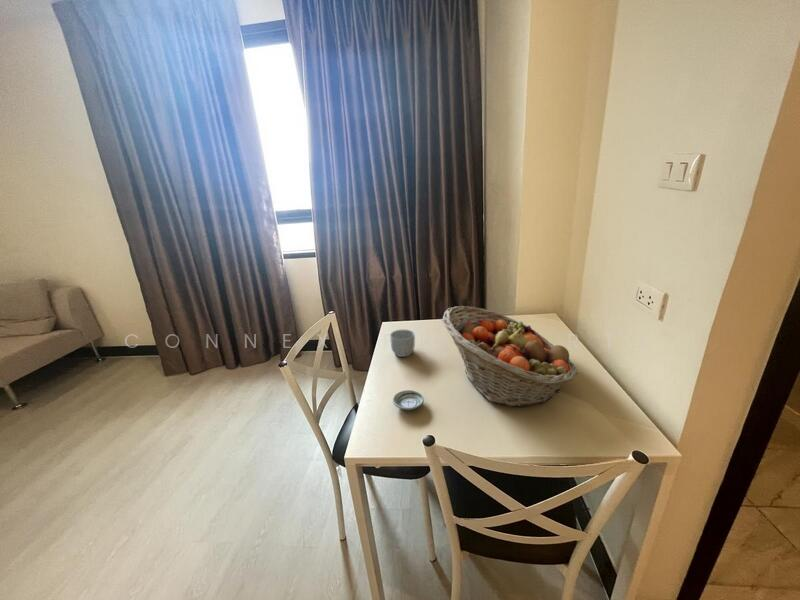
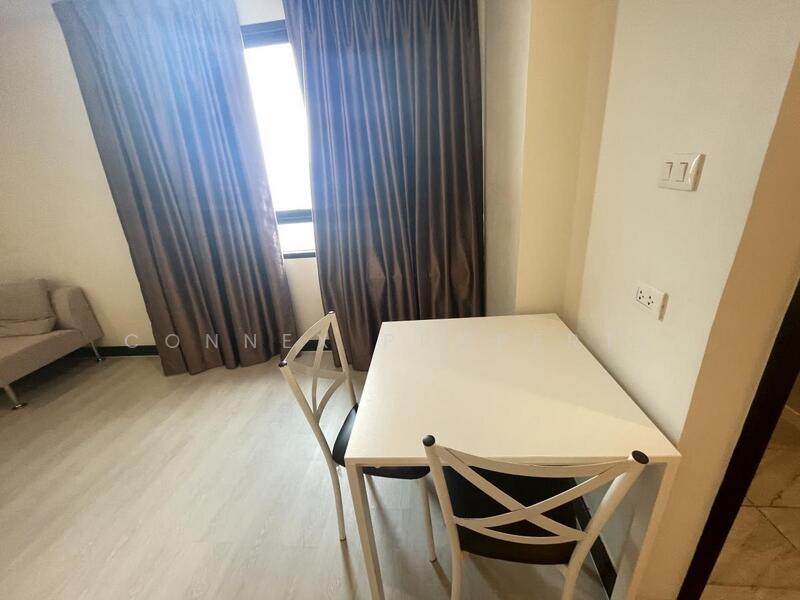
- fruit basket (504, 348)
- saucer (408, 401)
- mug (403, 342)
